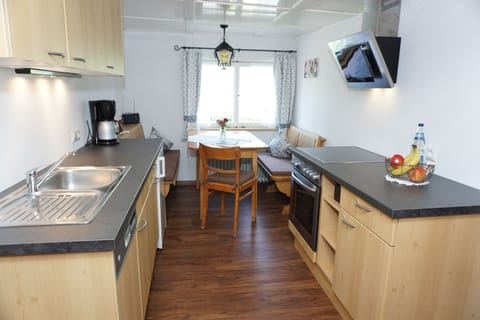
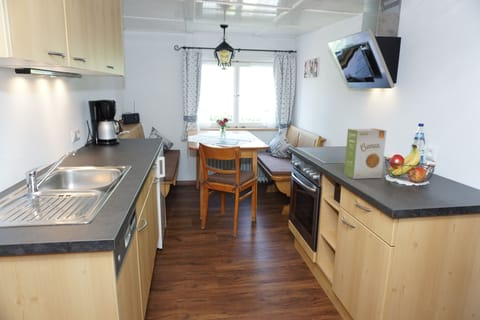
+ food box (364, 153)
